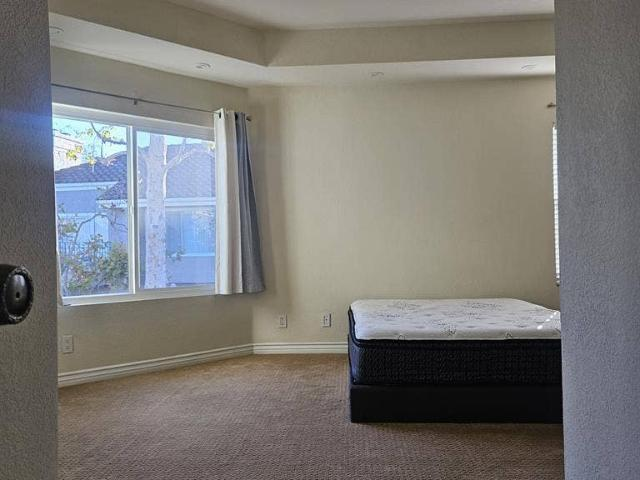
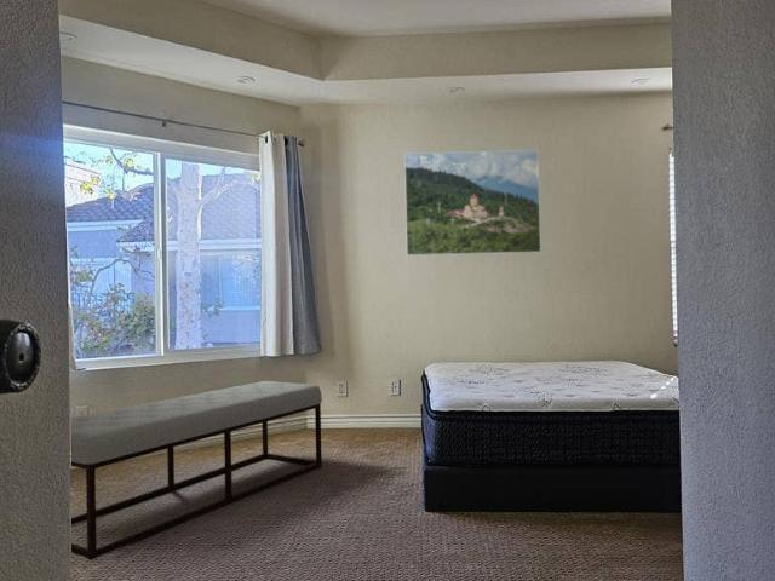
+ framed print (472, 202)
+ bench (194, 441)
